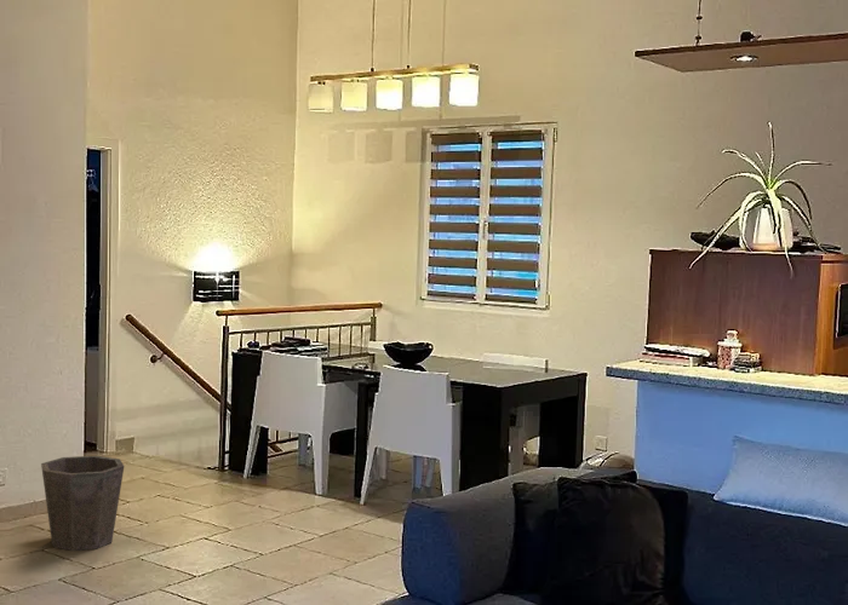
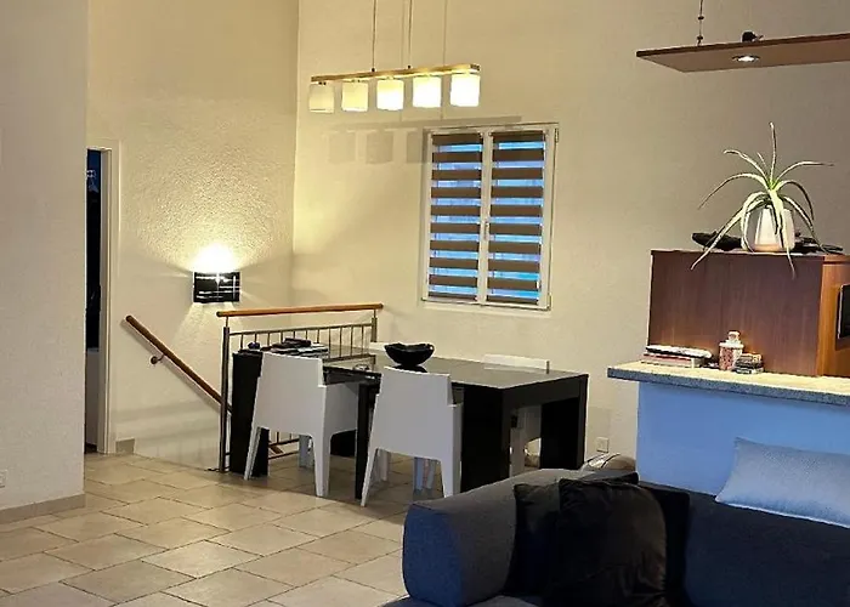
- waste bin (81, 502)
